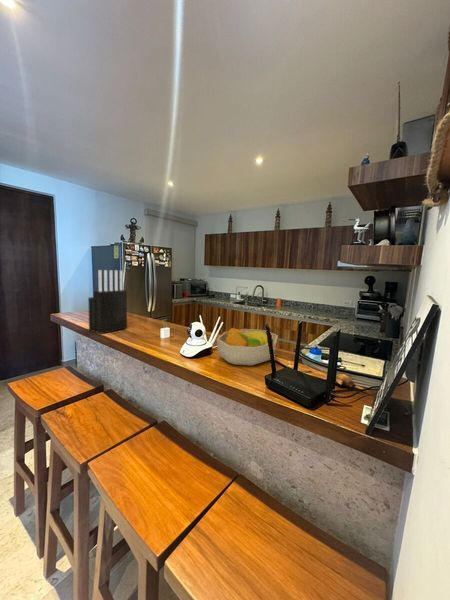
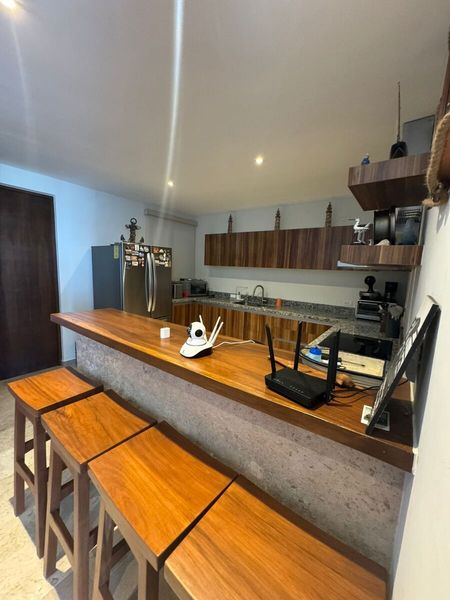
- knife block (107, 300)
- fruit bowl (248, 342)
